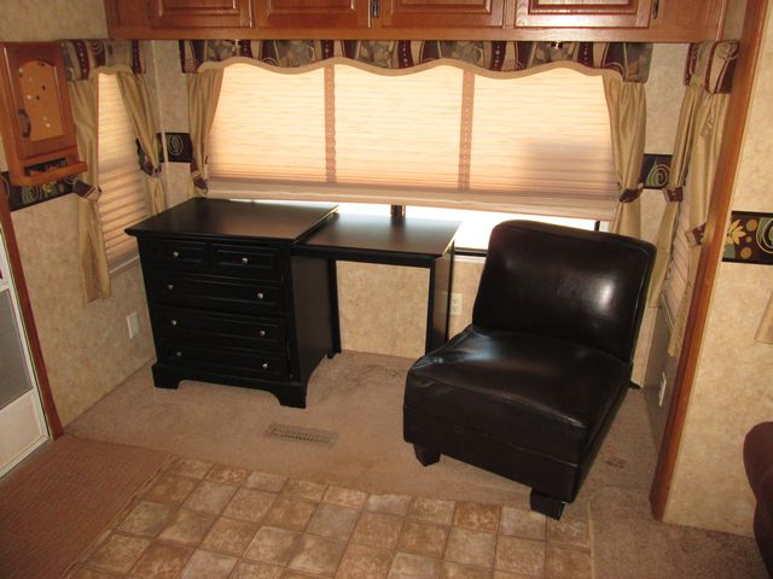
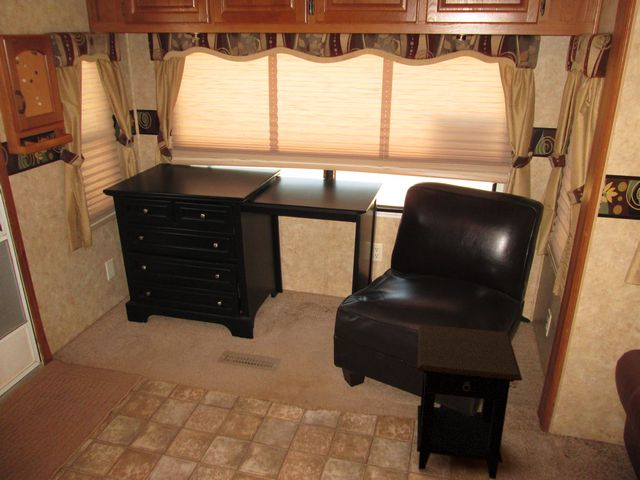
+ side table (461, 396)
